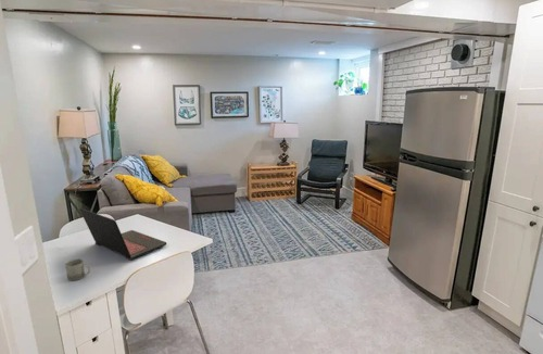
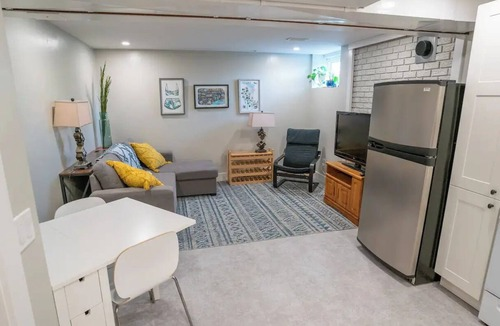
- laptop (126, 231)
- cup (78, 269)
